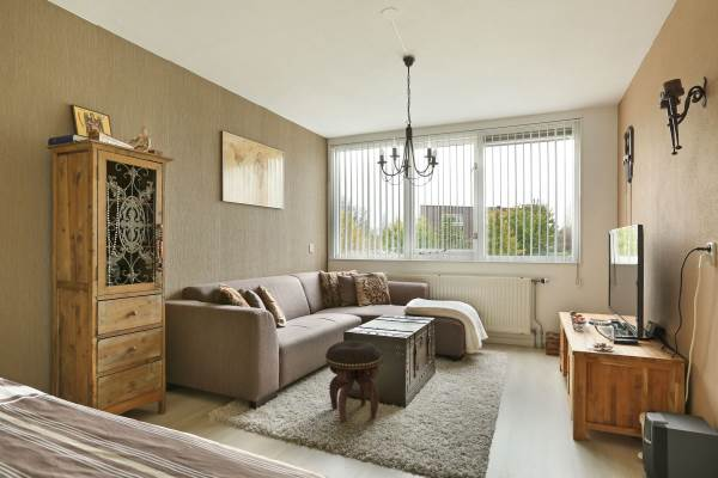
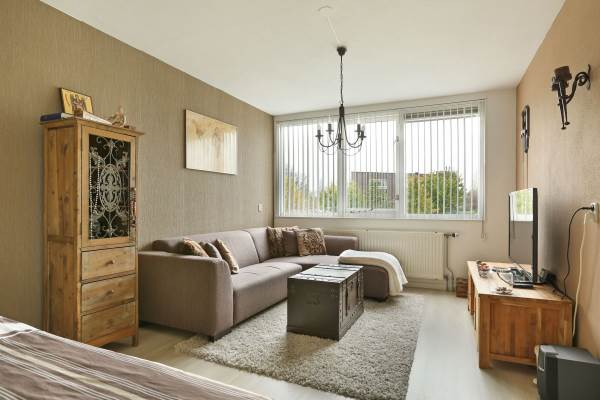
- footstool (353, 378)
